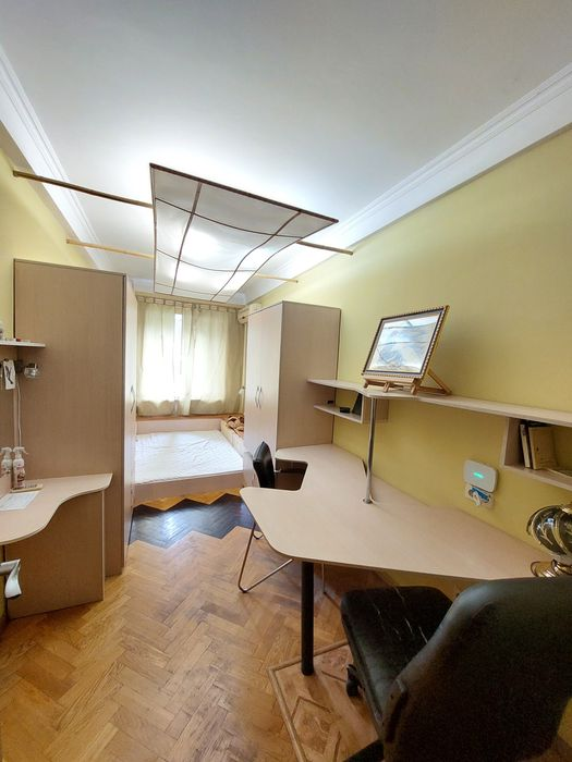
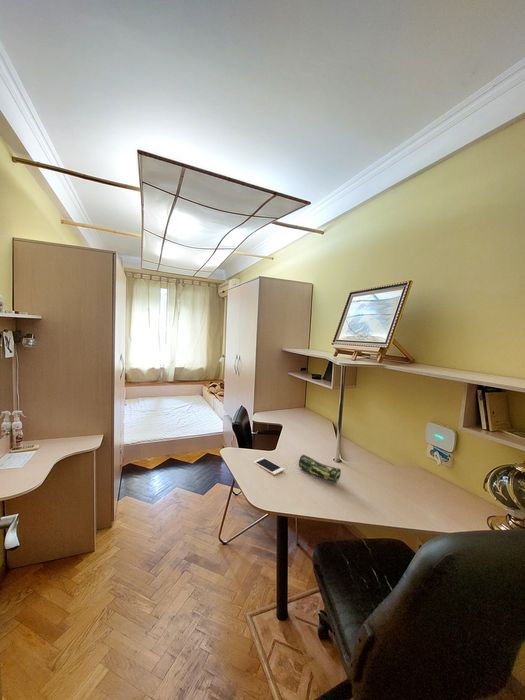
+ cell phone (268, 465)
+ pencil case (320, 468)
